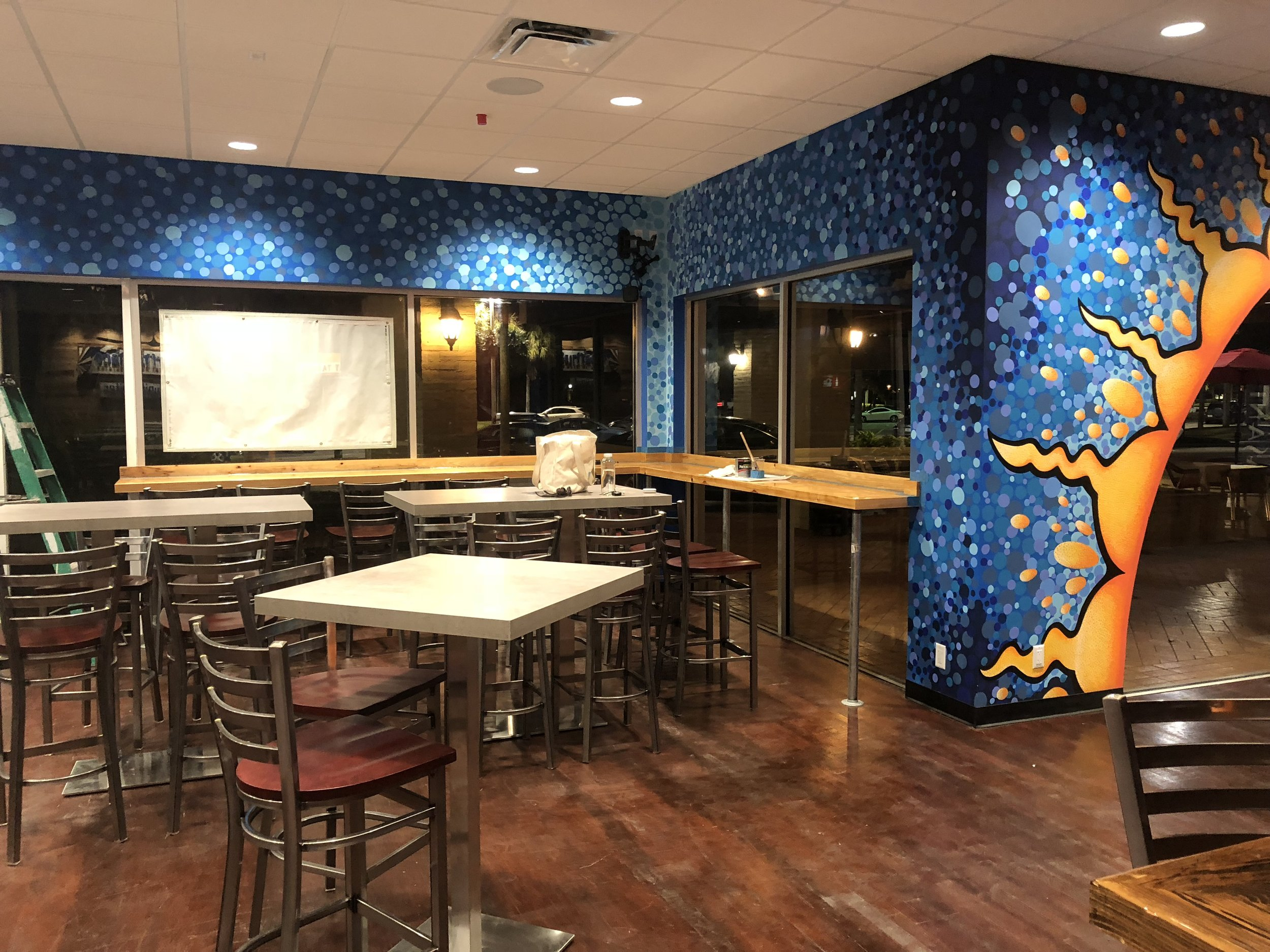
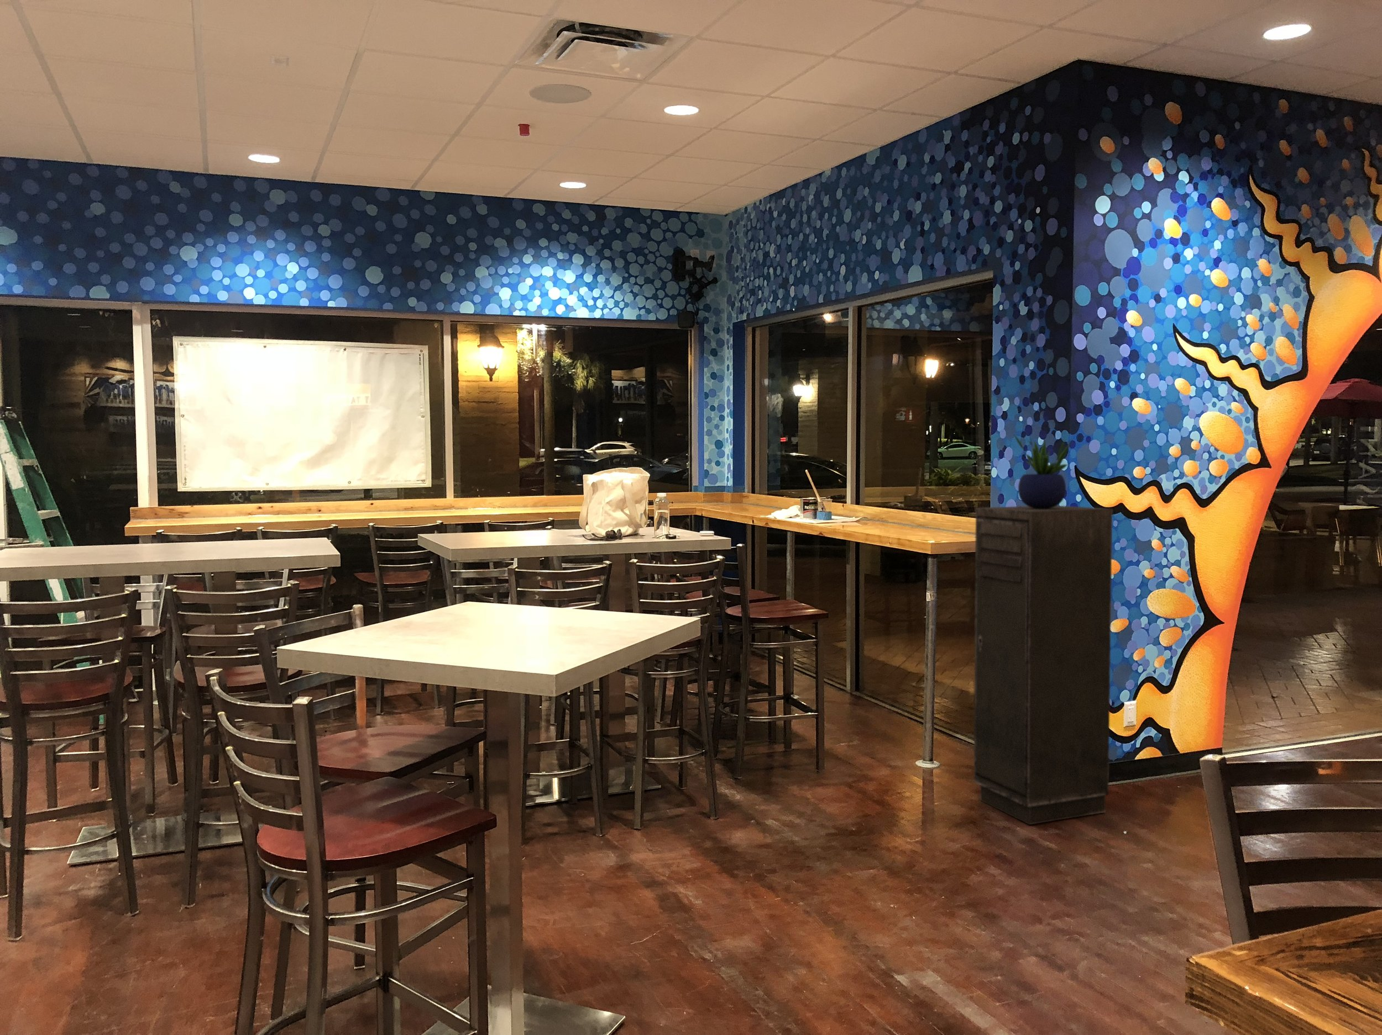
+ storage cabinet (1039, 659)
+ potted plant (1047, 470)
